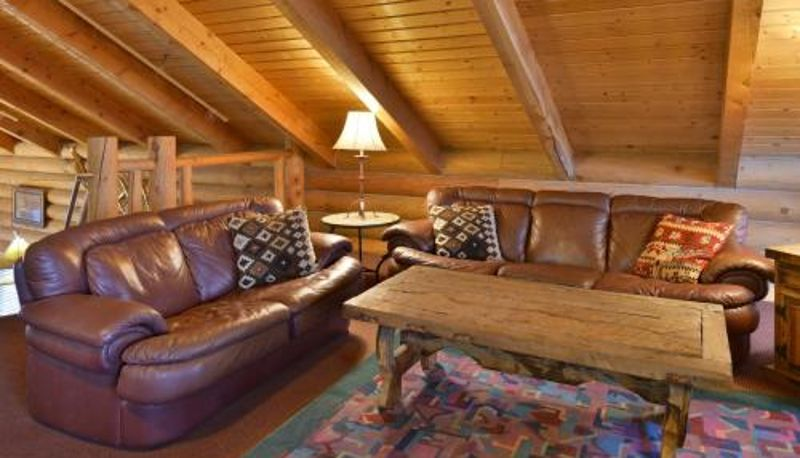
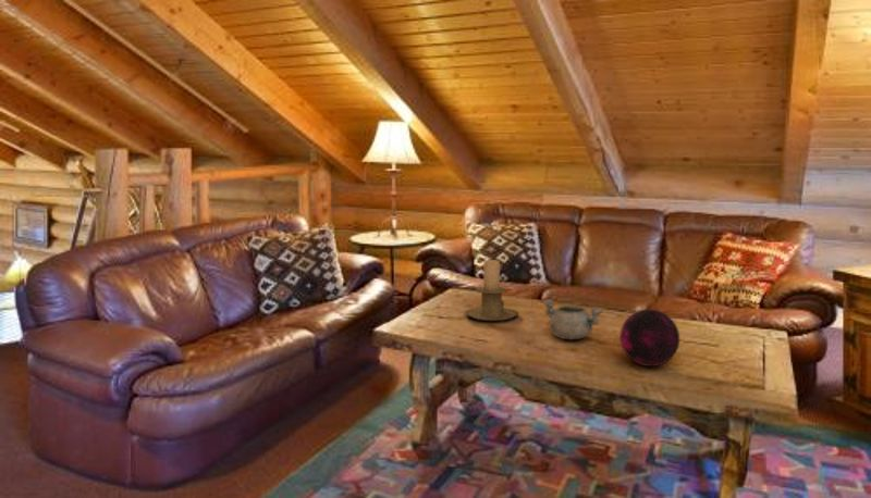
+ decorative bowl (572, 320)
+ candle holder (491, 288)
+ decorative orb (649, 337)
